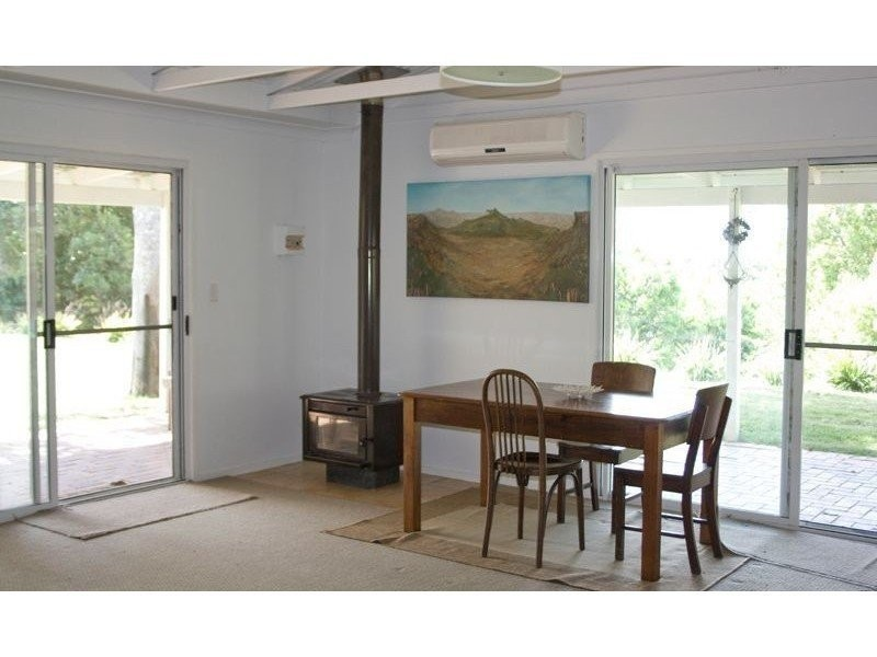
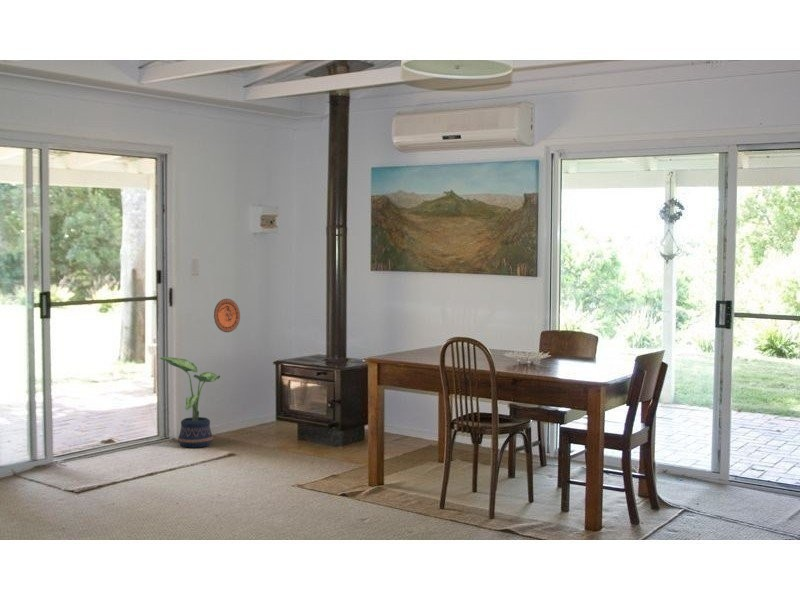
+ potted plant (198, 400)
+ decorative plate (226, 315)
